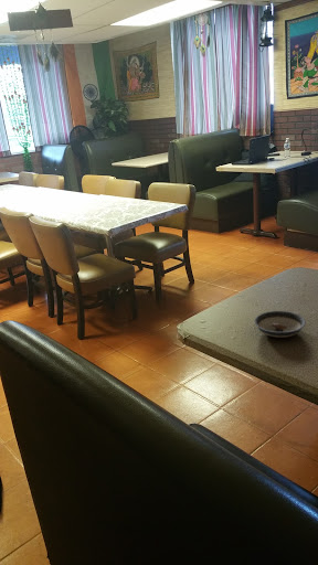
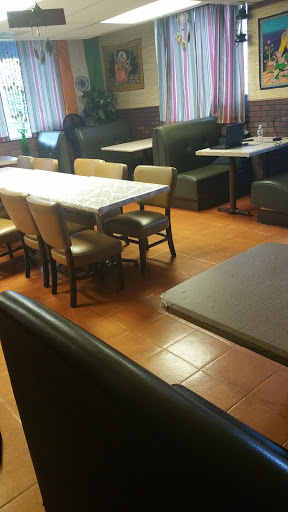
- saucer (279, 326)
